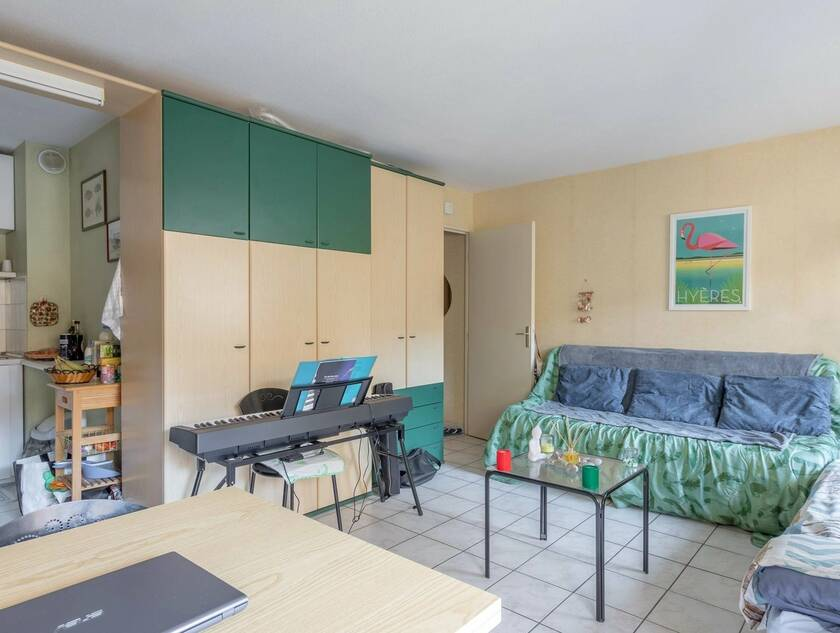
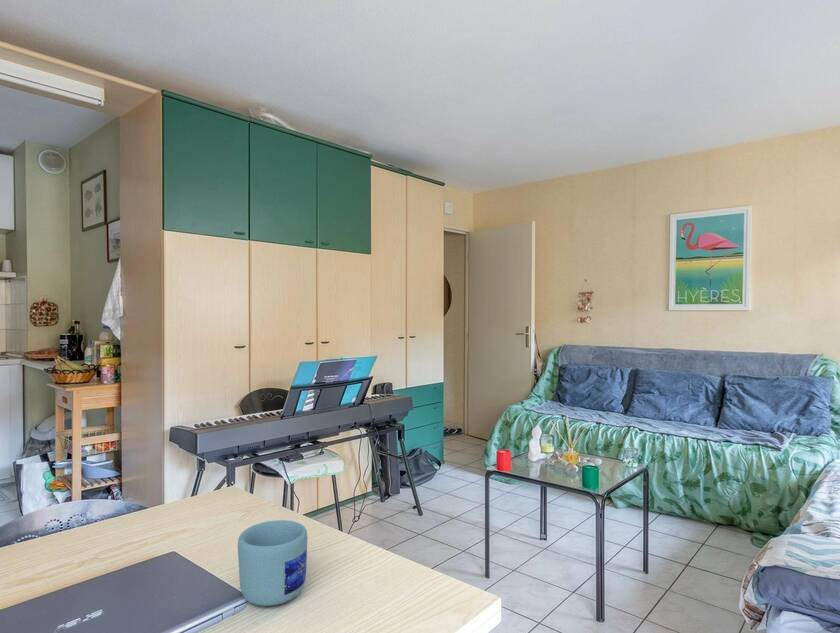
+ mug (280, 558)
